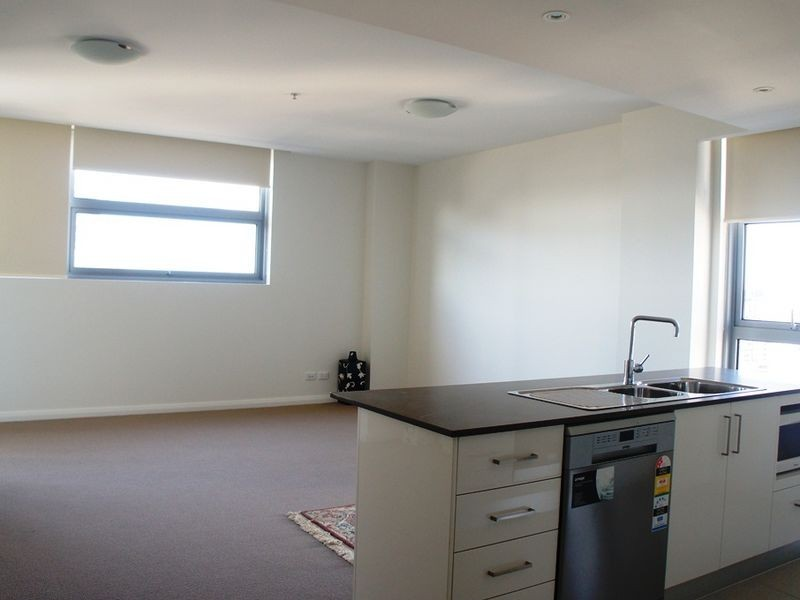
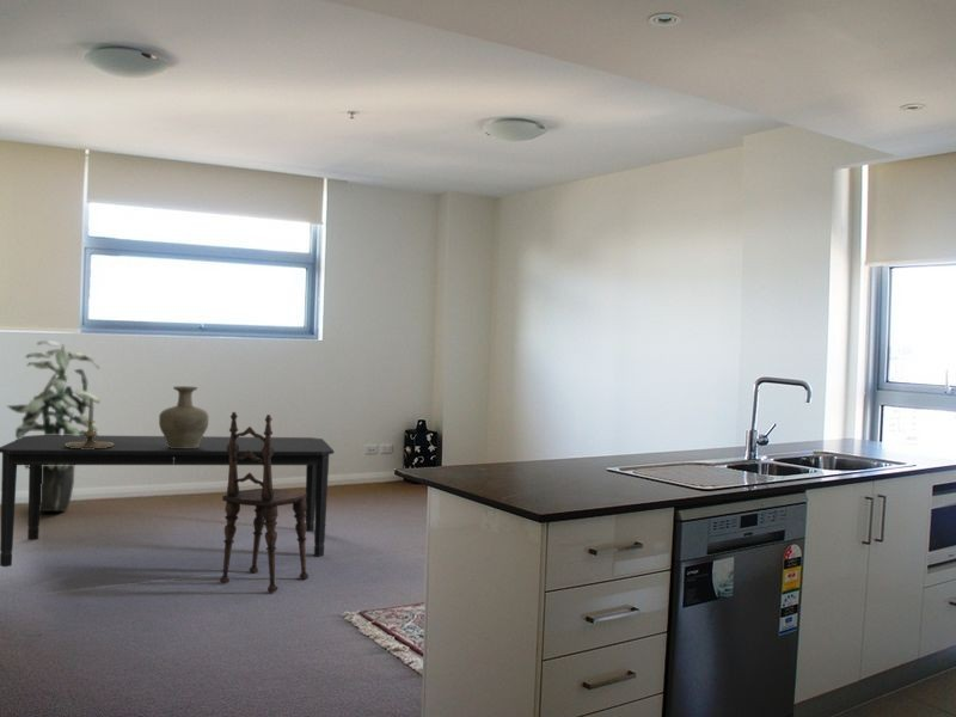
+ indoor plant (53, 425)
+ vase (184, 416)
+ dining chair (265, 496)
+ dining table (176, 464)
+ candle holder (90, 421)
